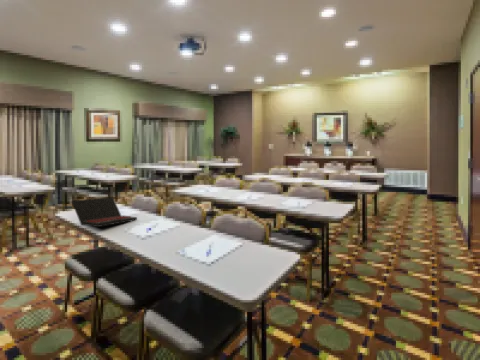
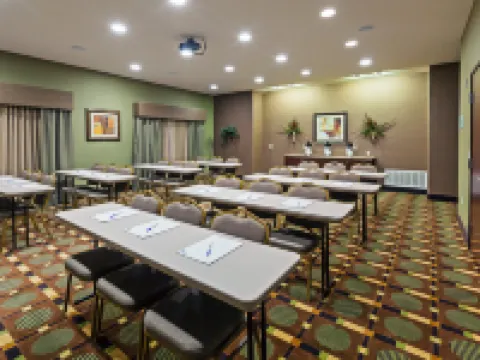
- laptop (105, 210)
